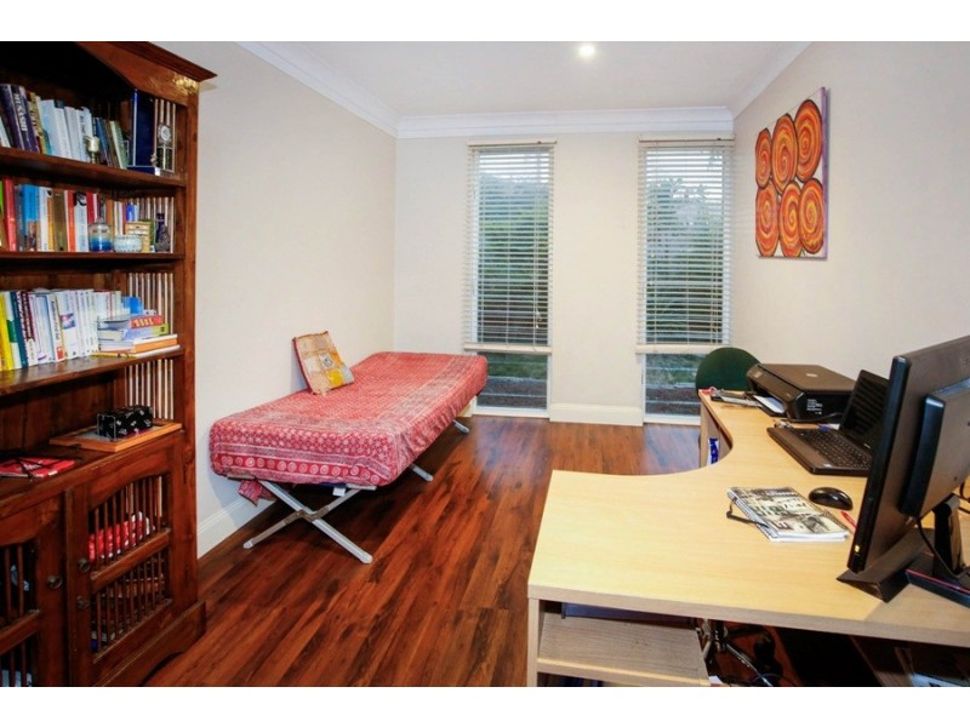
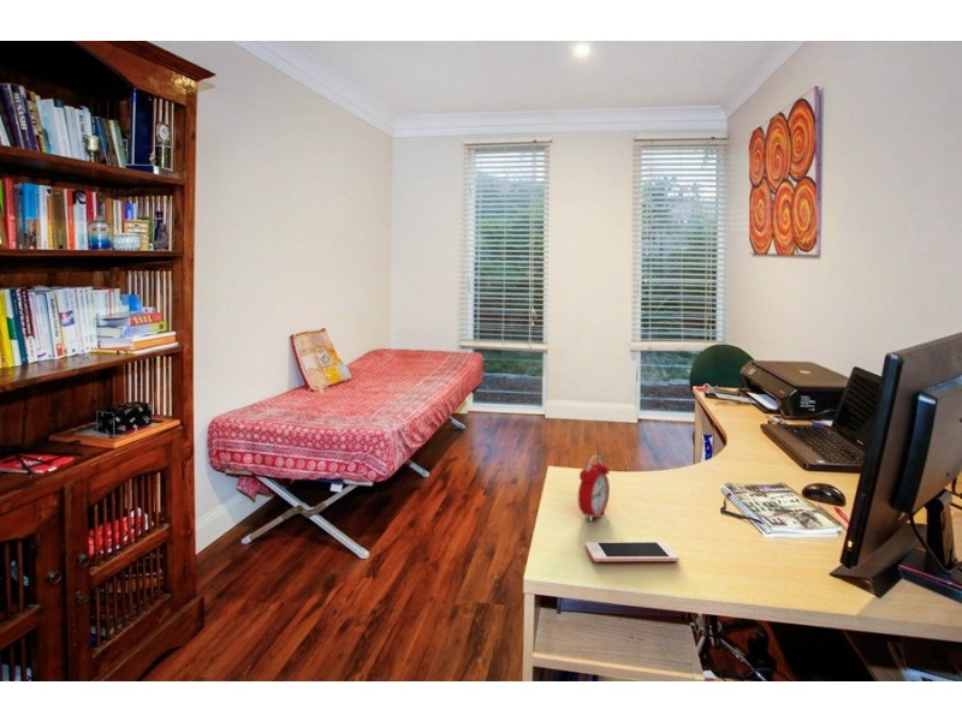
+ alarm clock (594, 485)
+ cell phone (630, 550)
